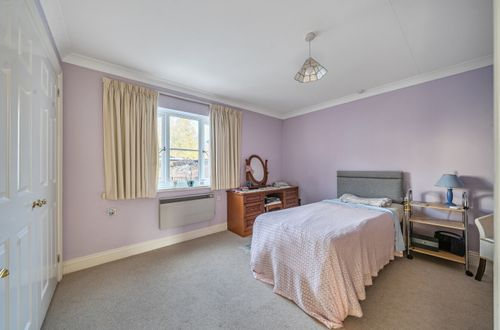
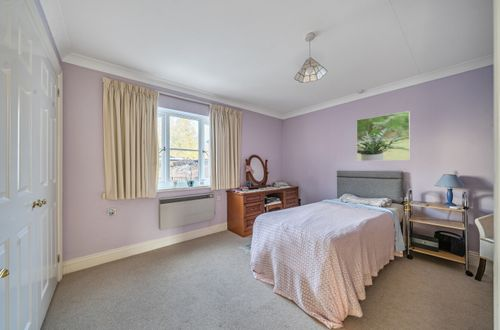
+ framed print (381, 138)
